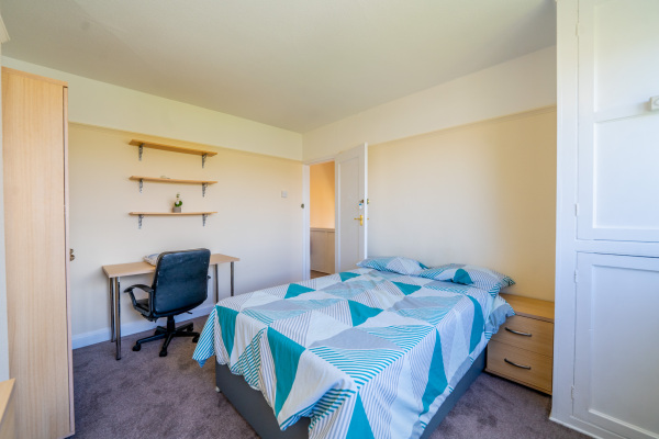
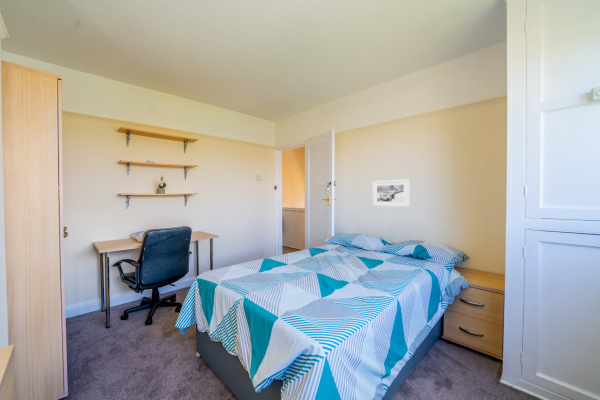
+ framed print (390, 193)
